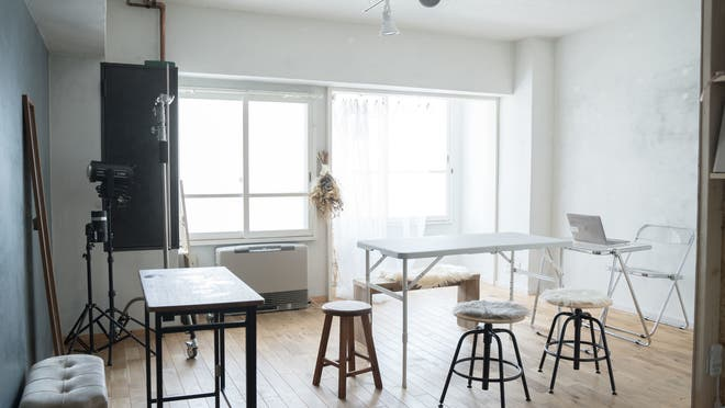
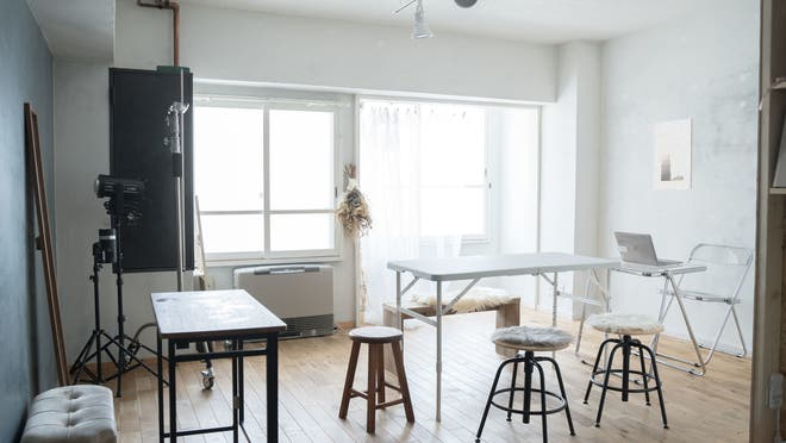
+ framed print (672, 155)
